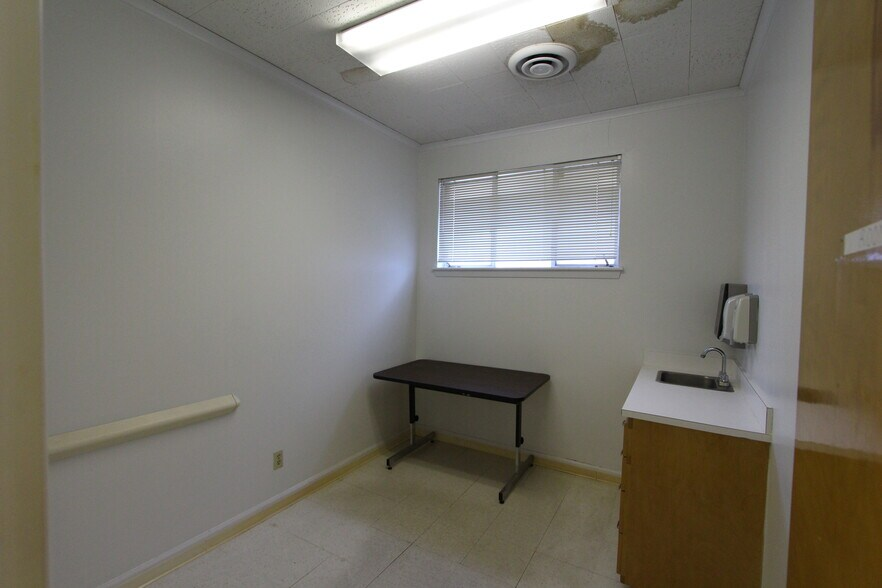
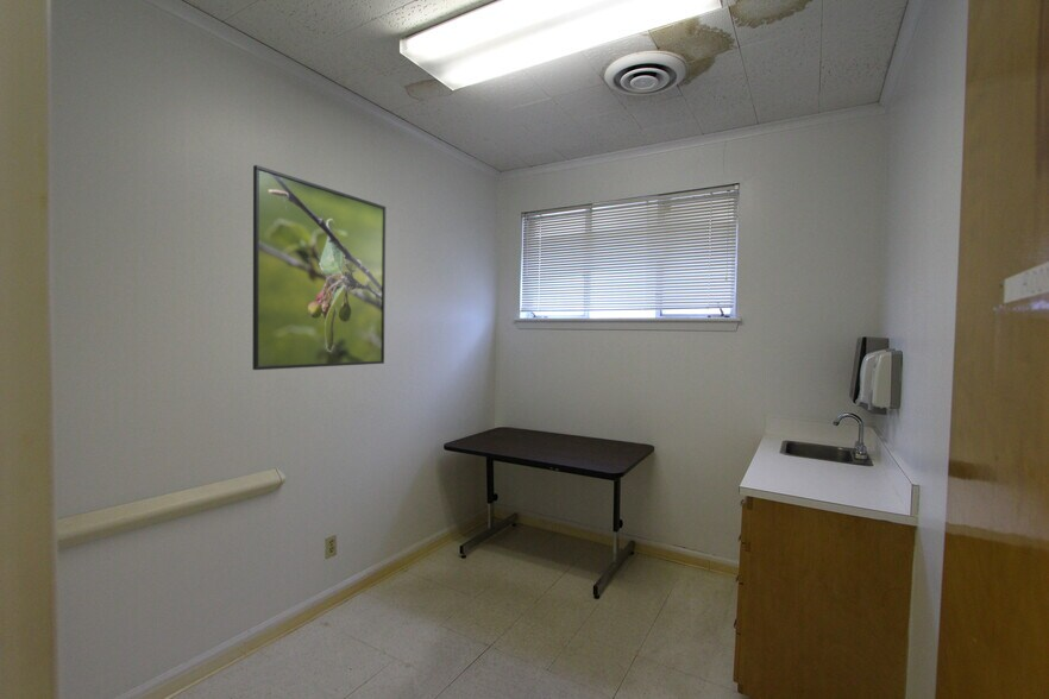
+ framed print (327, 277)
